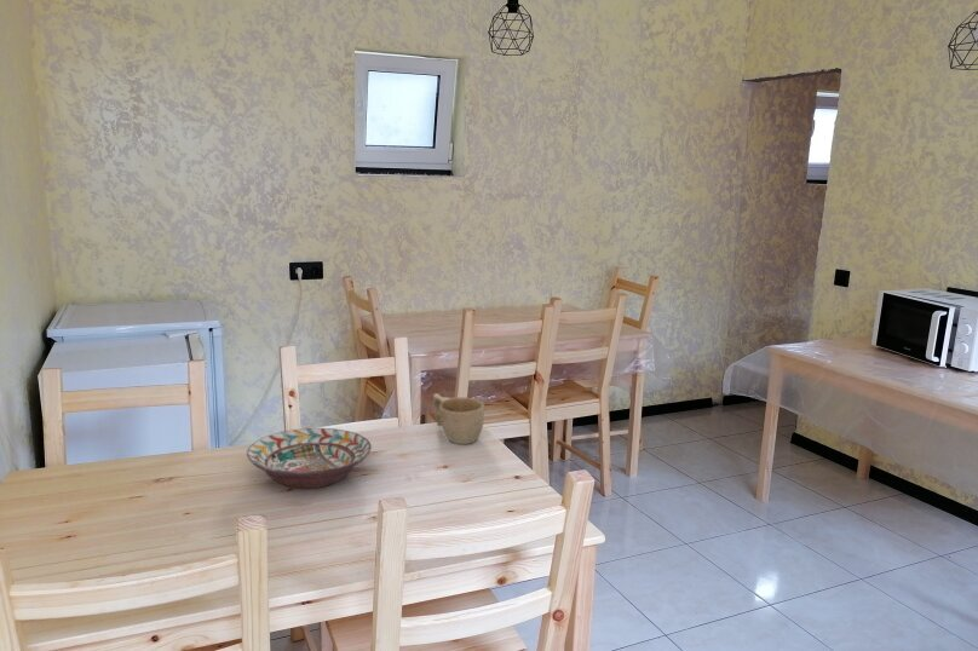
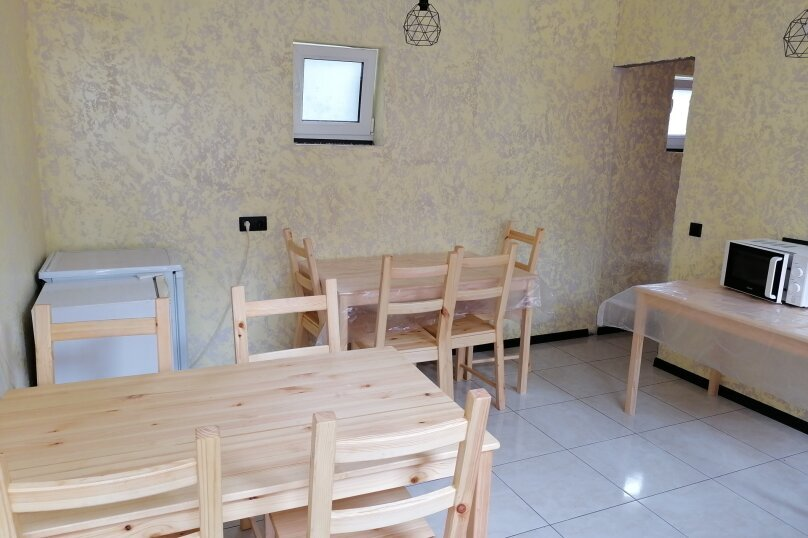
- decorative bowl (310, 462)
- cup (455, 417)
